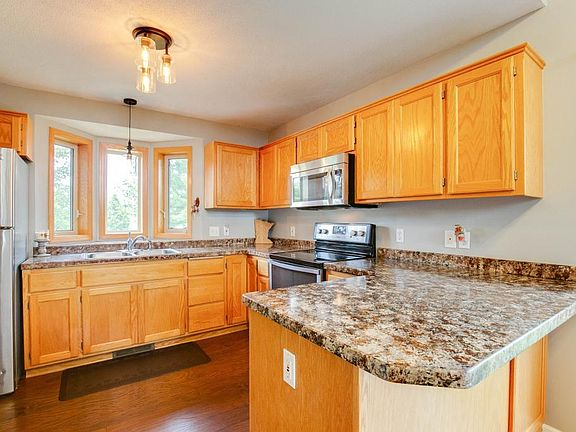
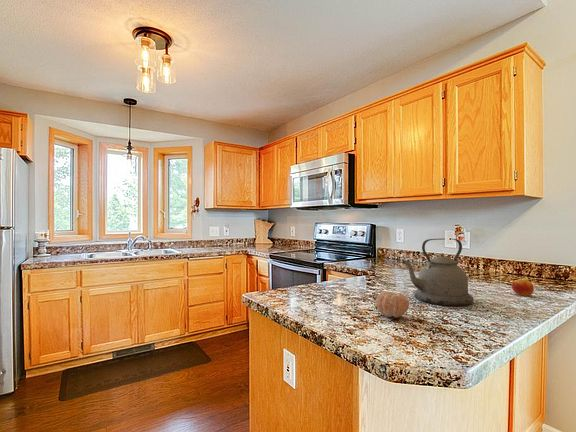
+ kettle (440, 269)
+ fruit (392, 304)
+ apple (522, 285)
